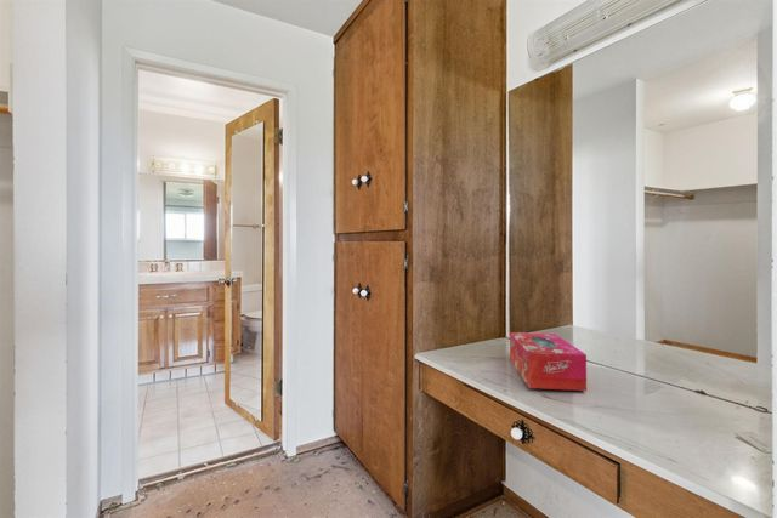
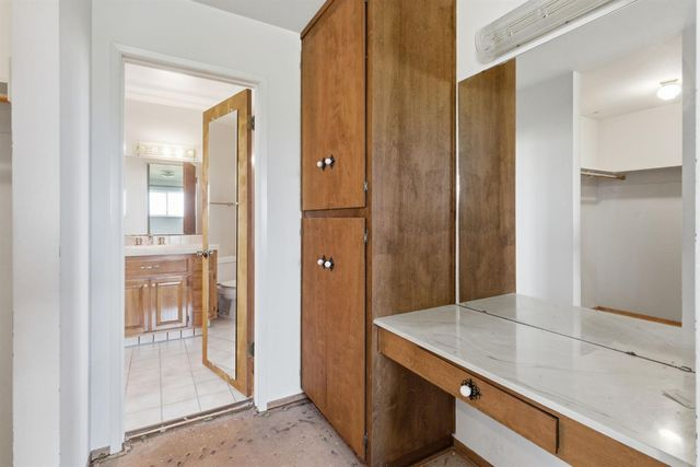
- tissue box (543, 357)
